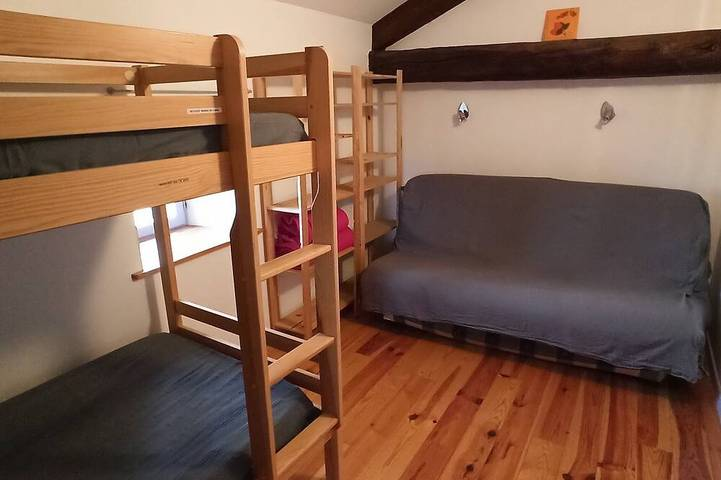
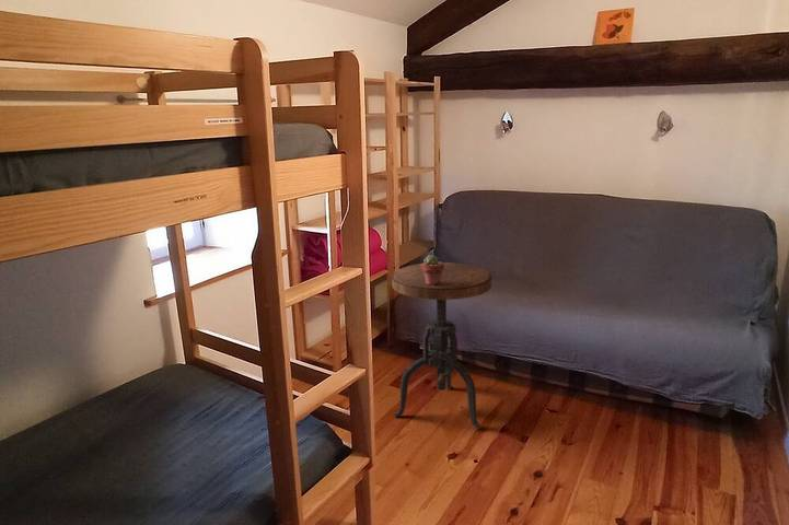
+ potted succulent (432, 268)
+ side table (441, 343)
